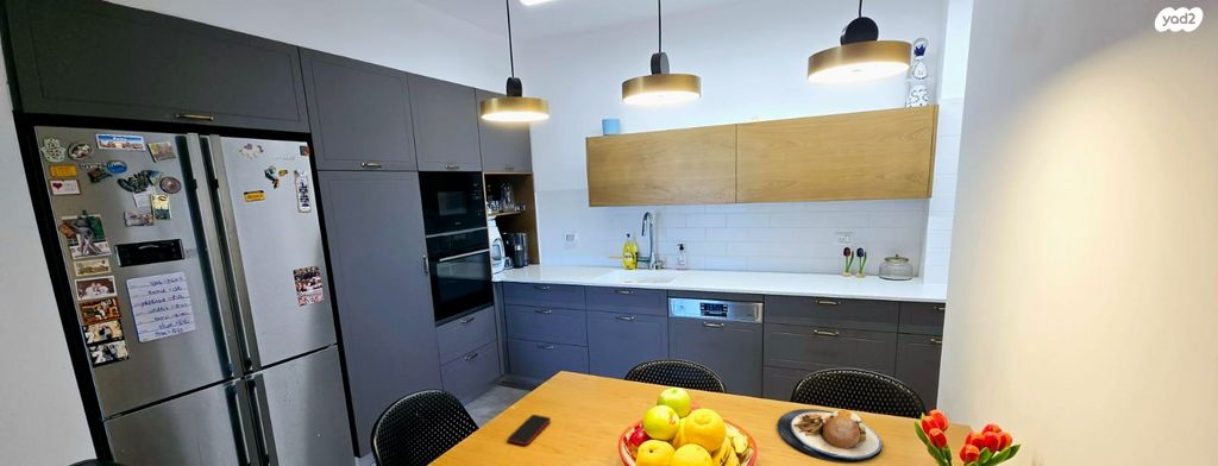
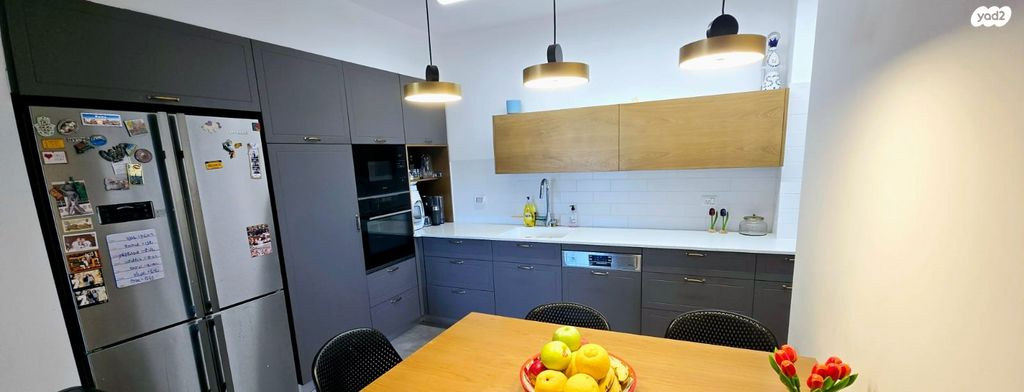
- plate (827, 421)
- smartphone (529, 428)
